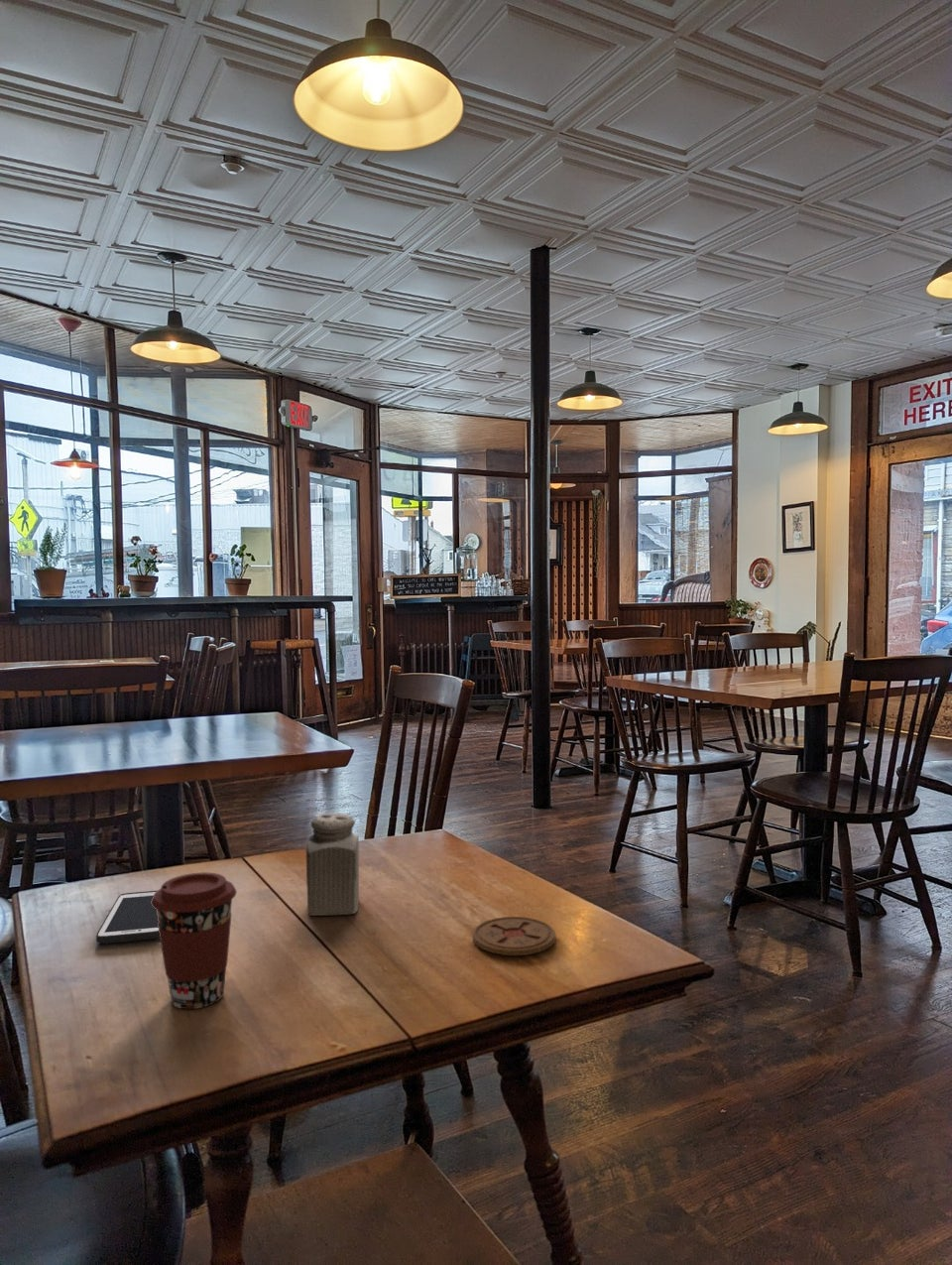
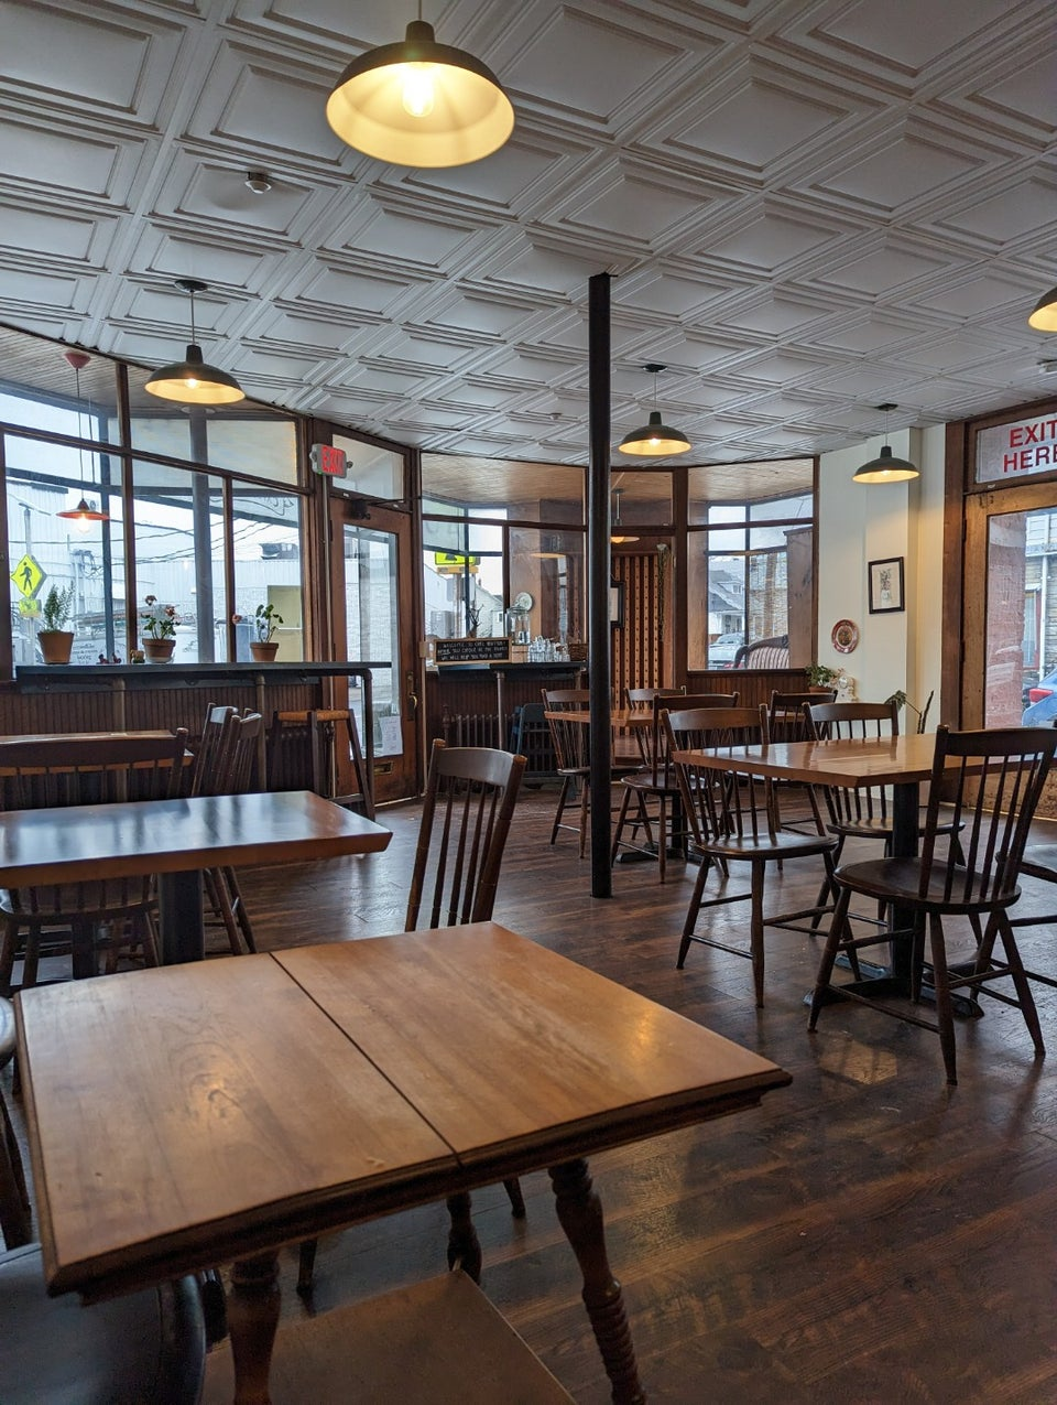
- cell phone (140, 915)
- coaster (514, 935)
- coffee cup (195, 940)
- salt shaker (333, 861)
